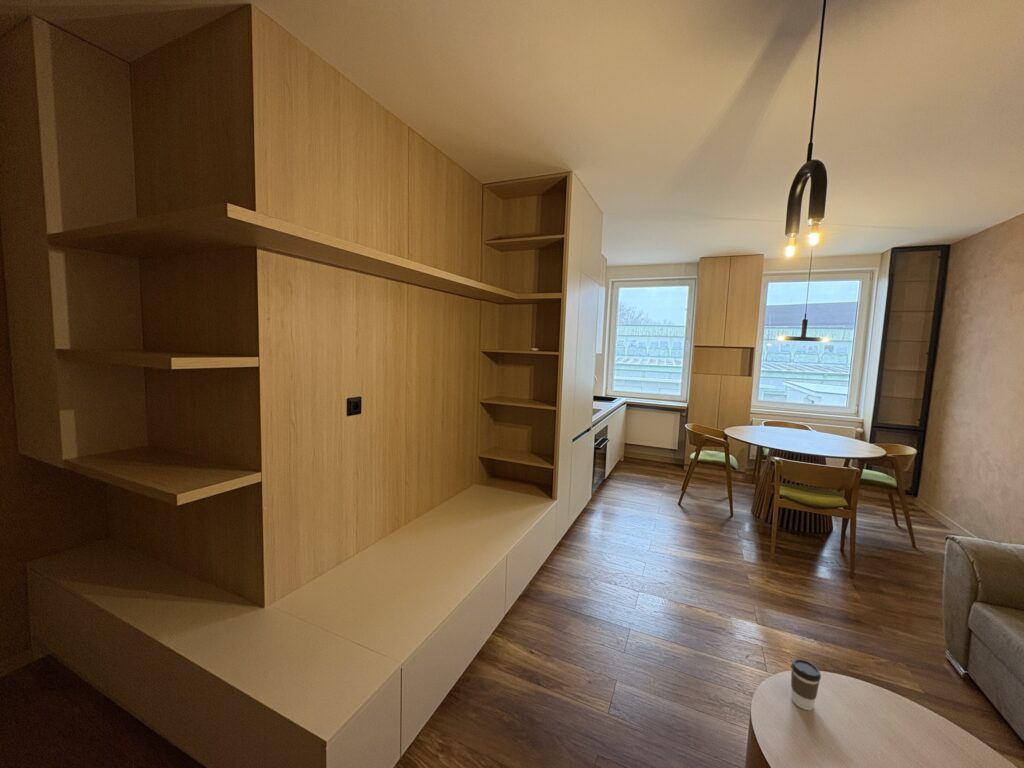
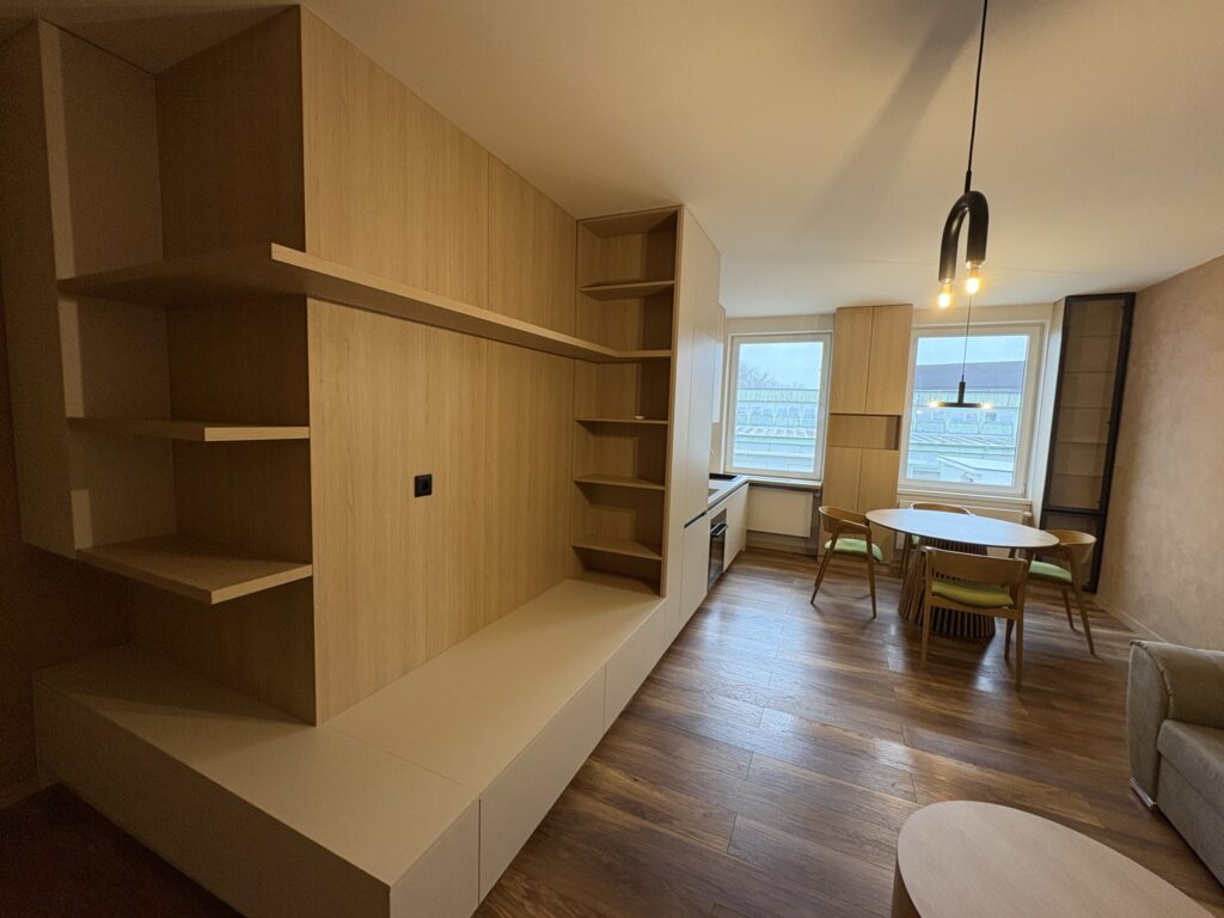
- coffee cup (804, 684)
